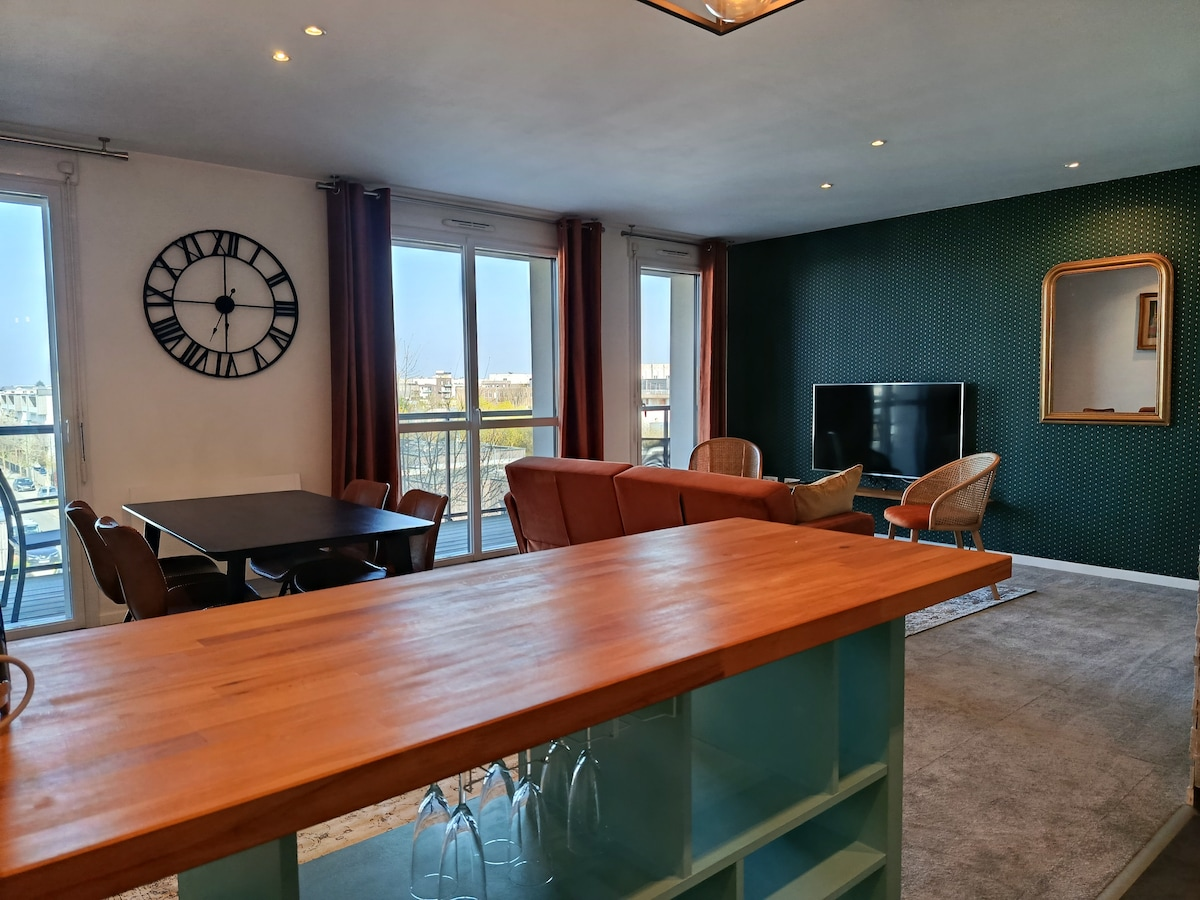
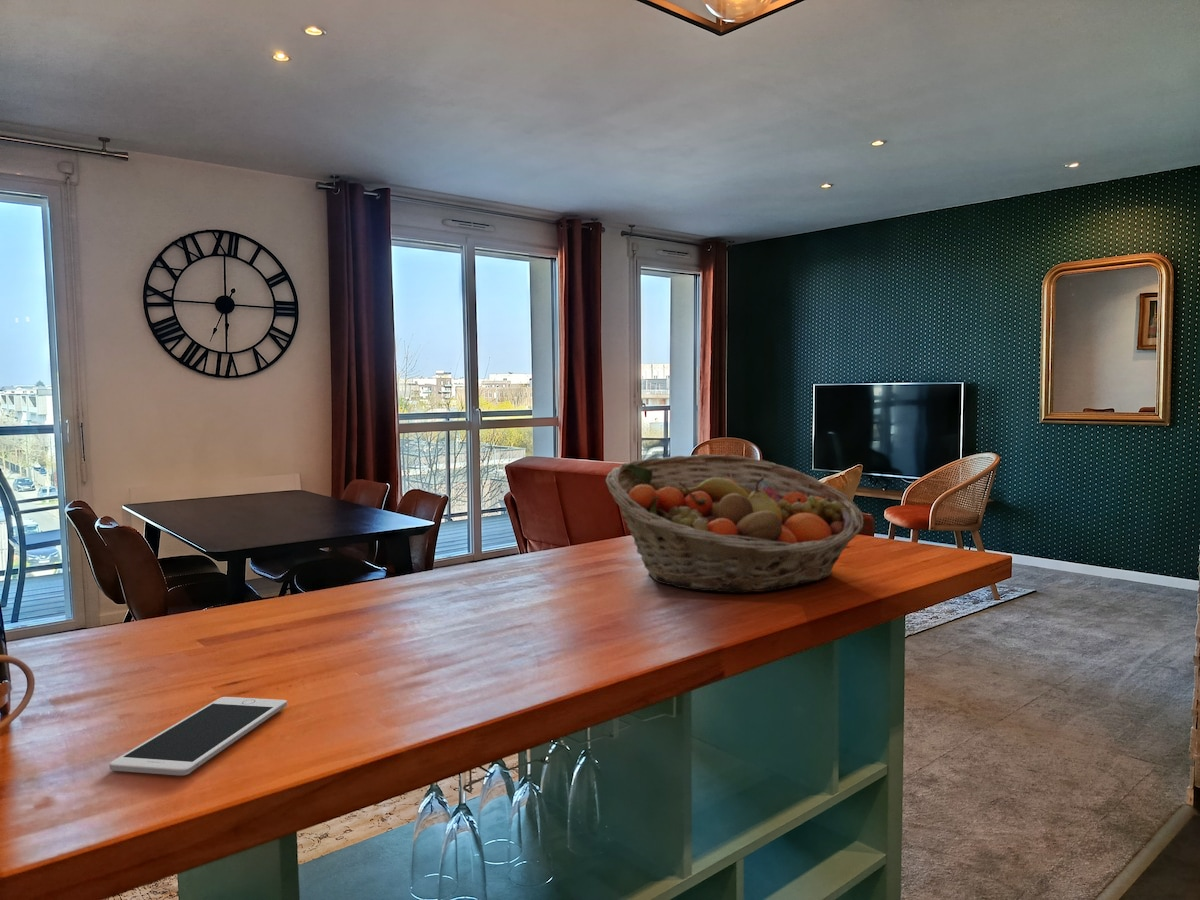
+ cell phone (206, 732)
+ fruit basket (734, 516)
